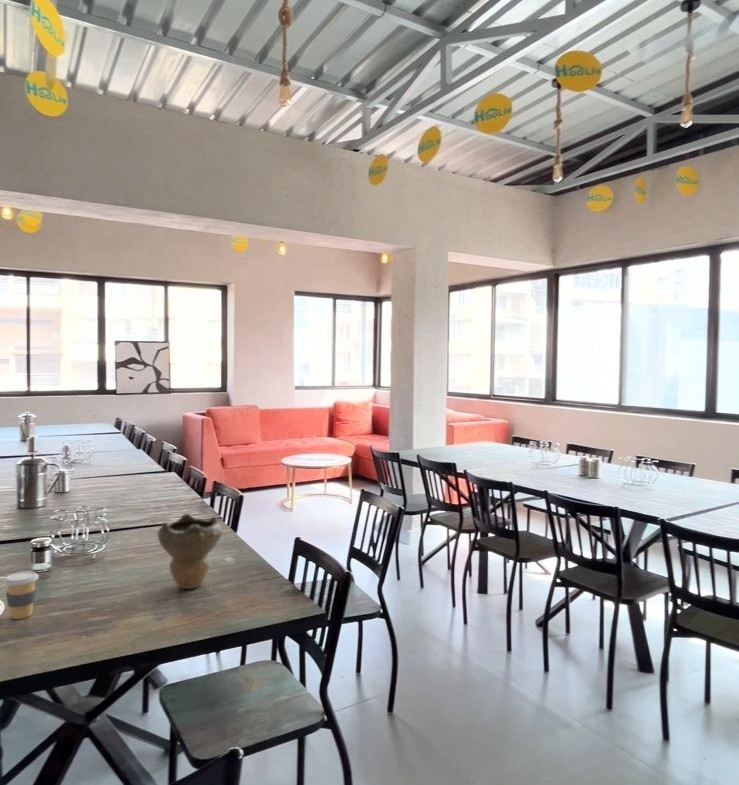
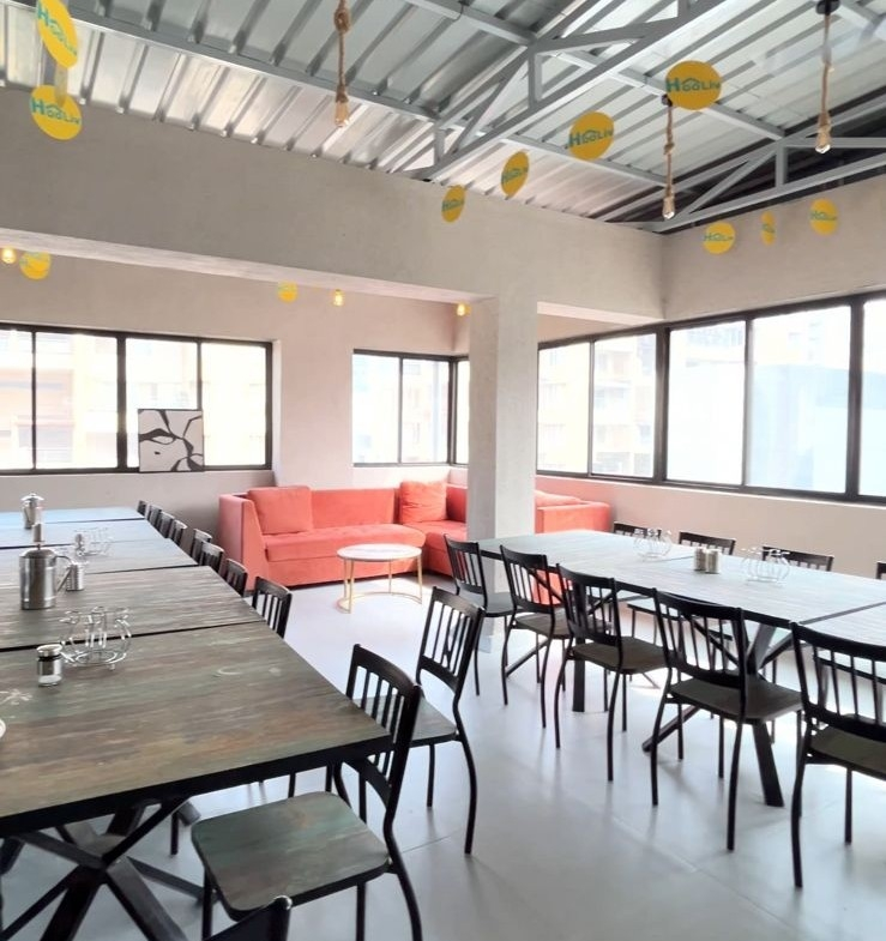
- decorative bowl (190, 552)
- coffee cup (21, 595)
